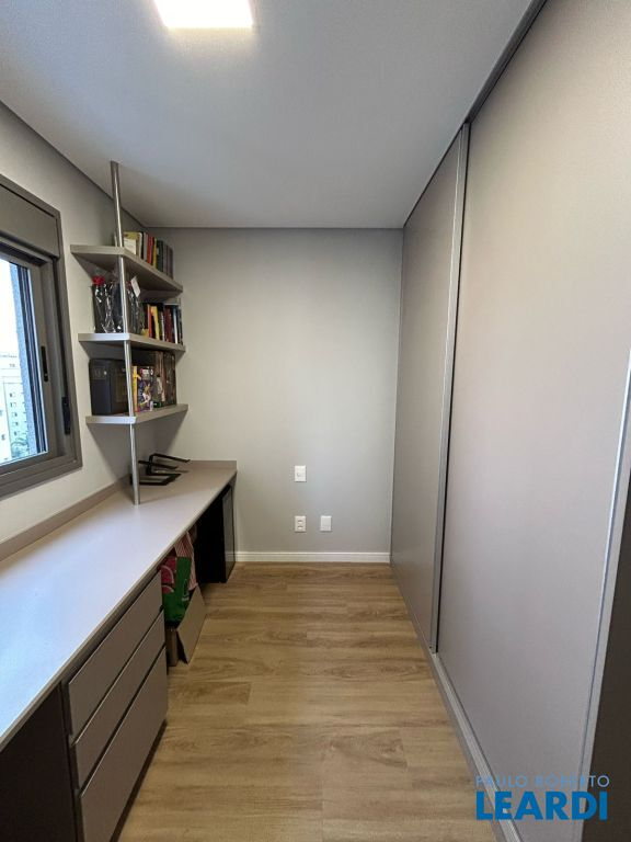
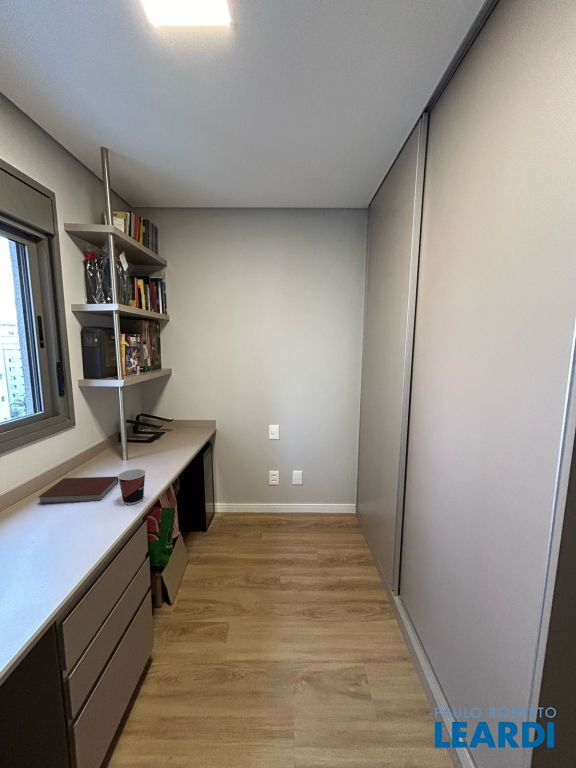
+ cup (132, 487)
+ notebook (81, 489)
